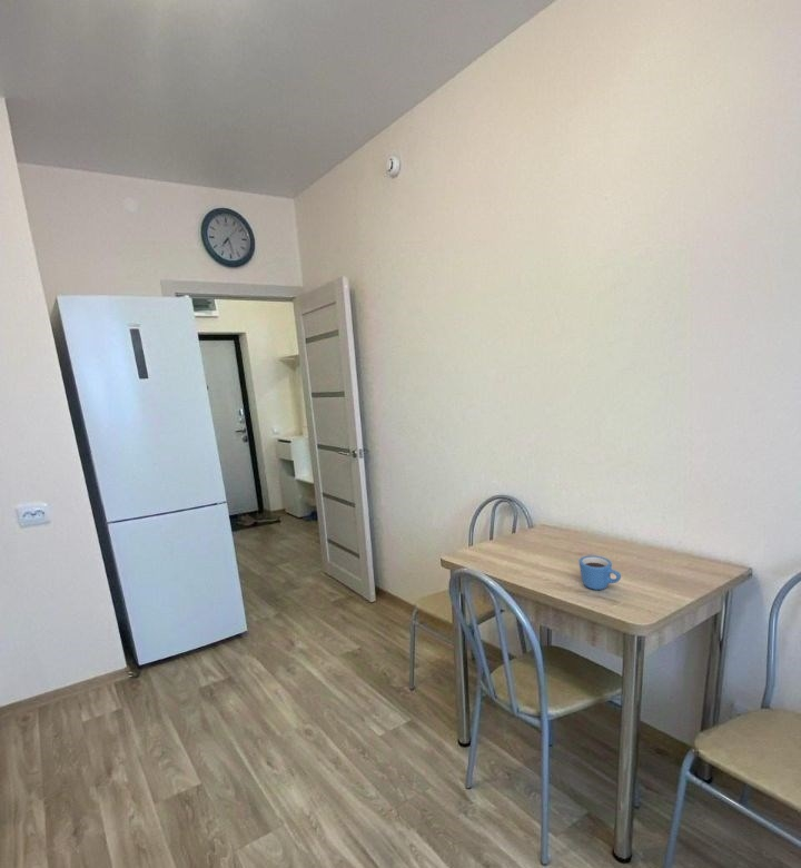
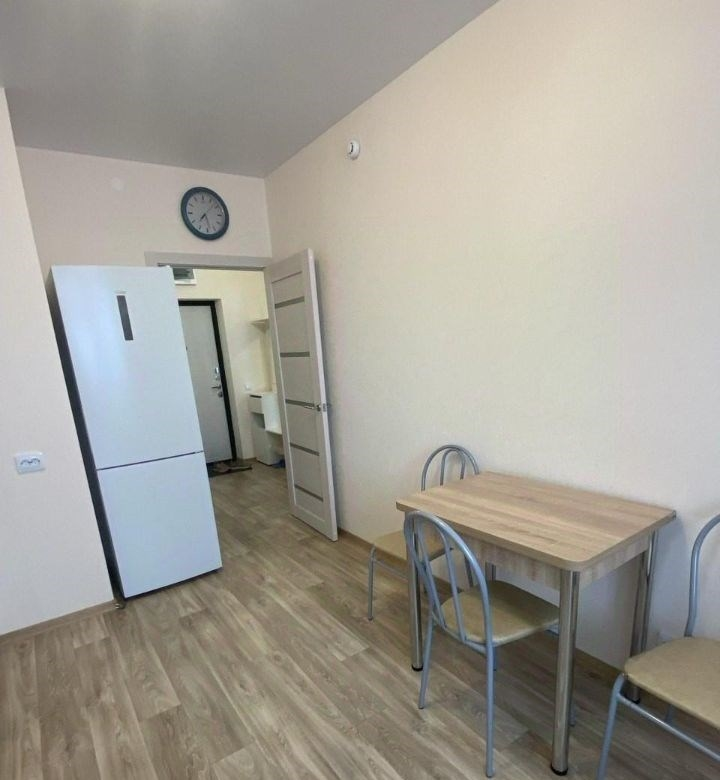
- mug (600, 574)
